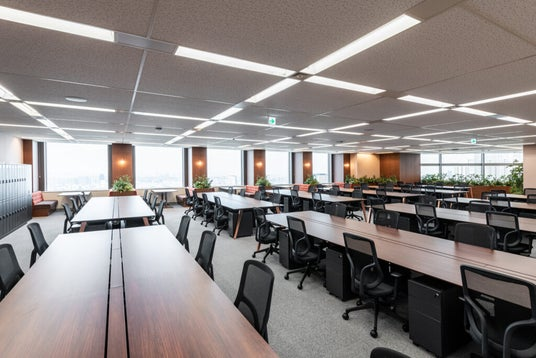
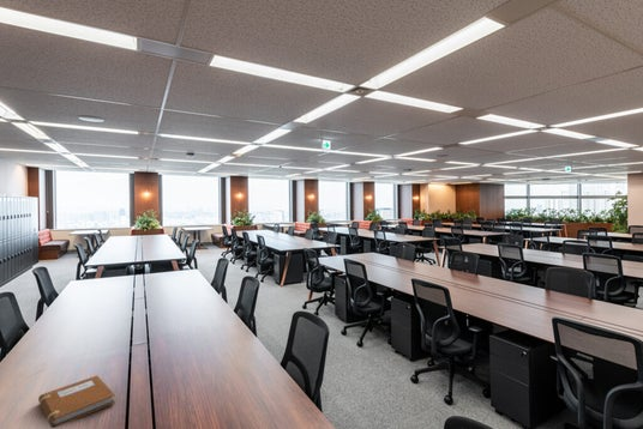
+ notebook (76, 398)
